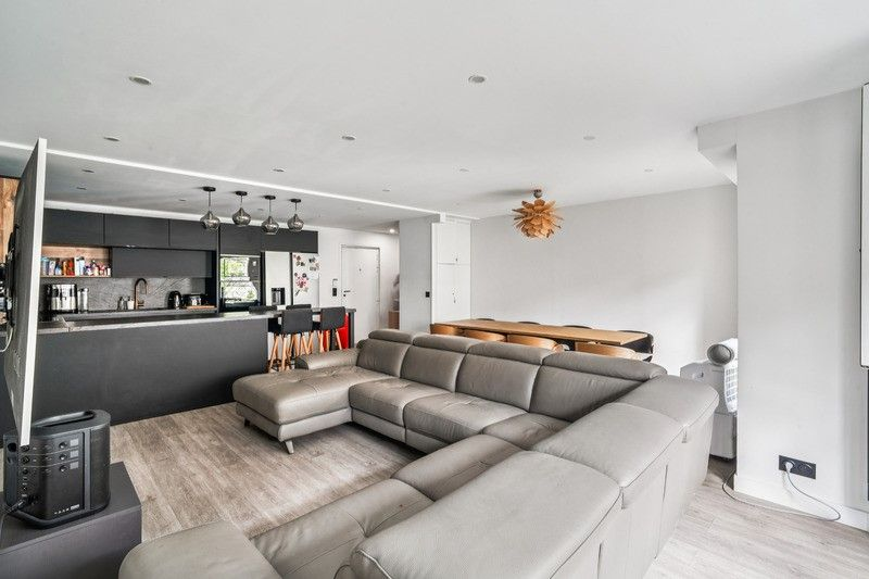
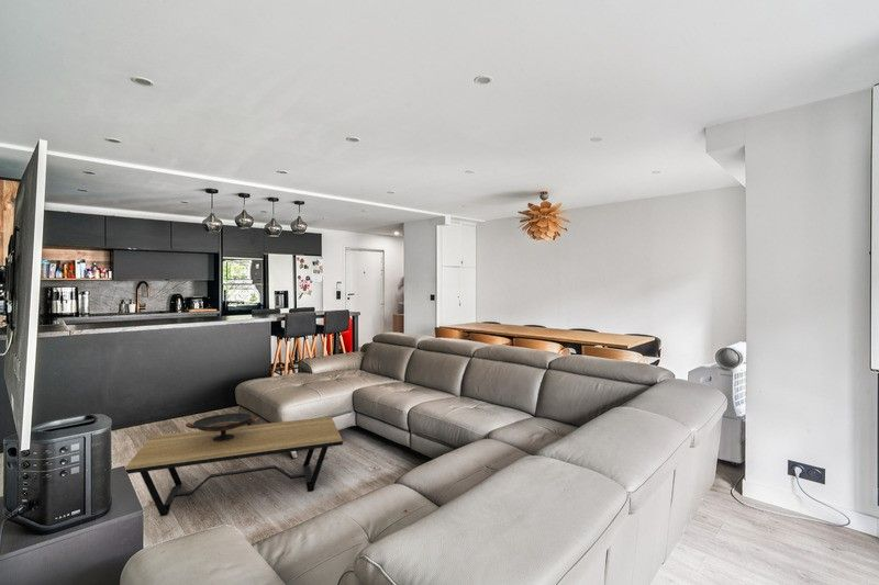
+ coffee table (243, 458)
+ decorative bowl (223, 429)
